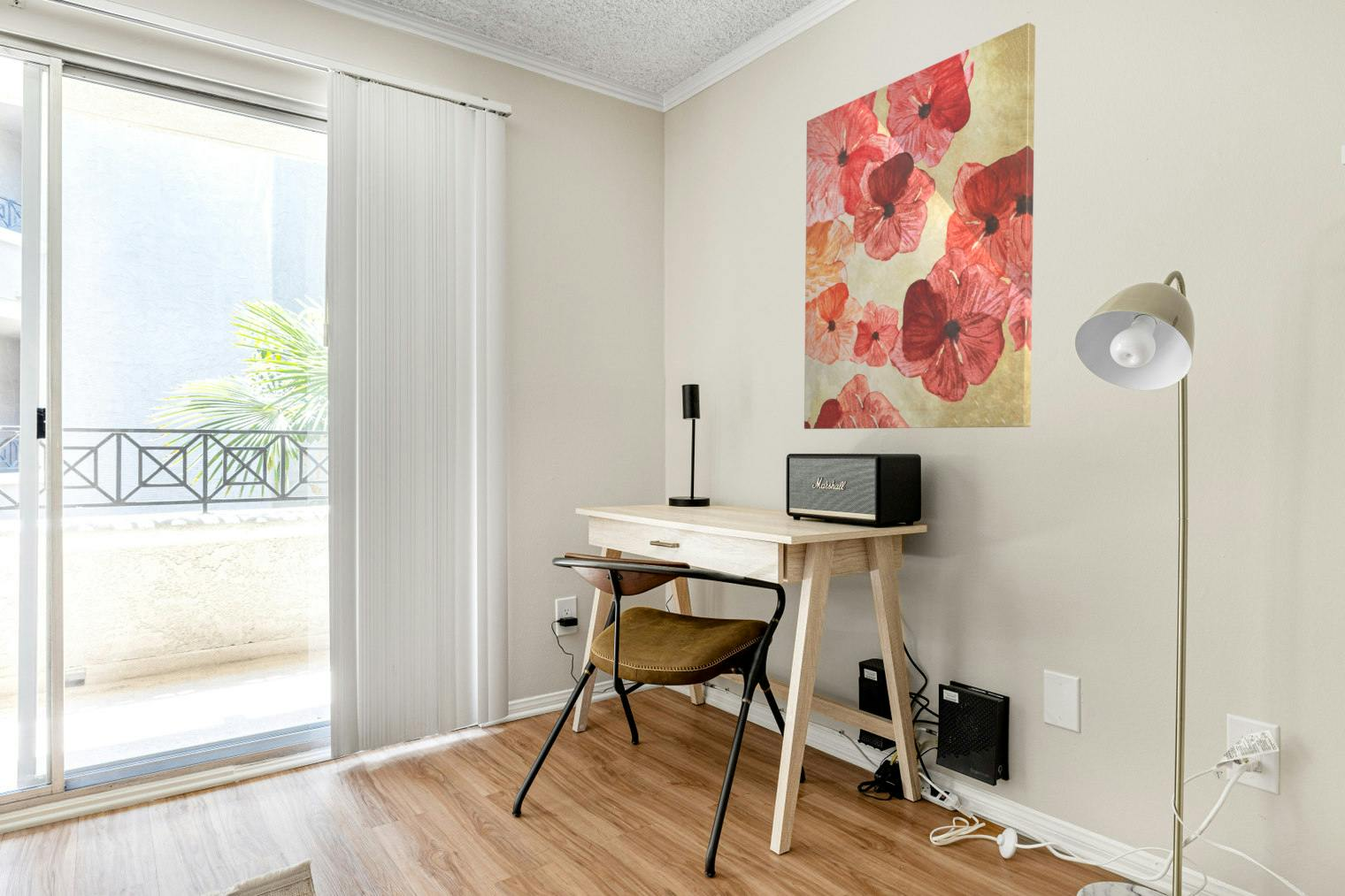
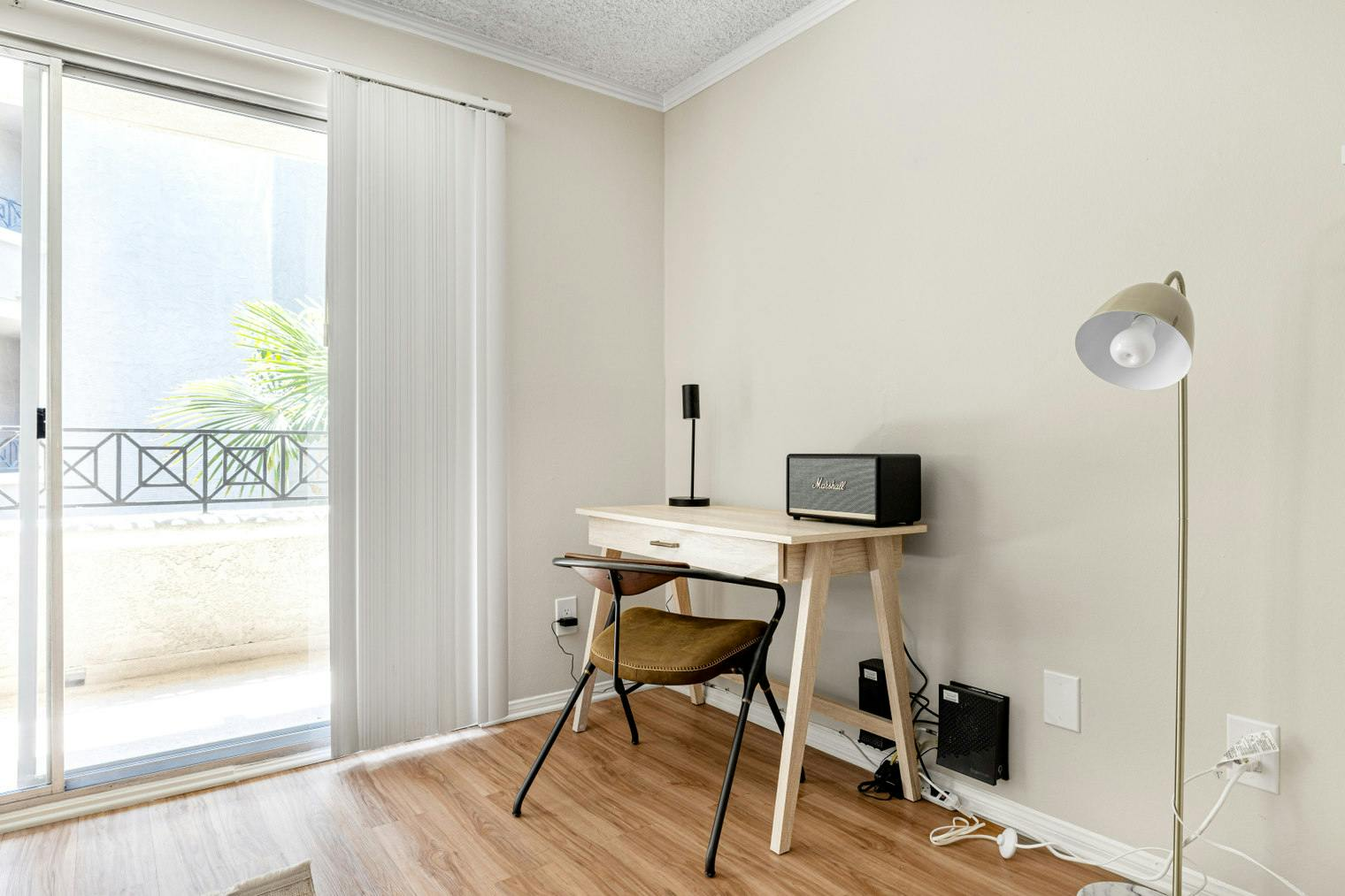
- wall art (903, 254)
